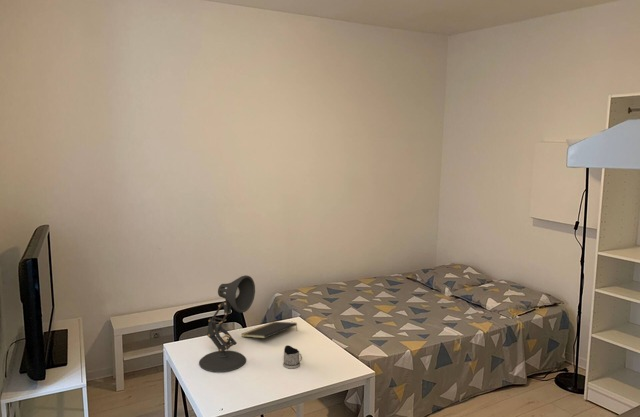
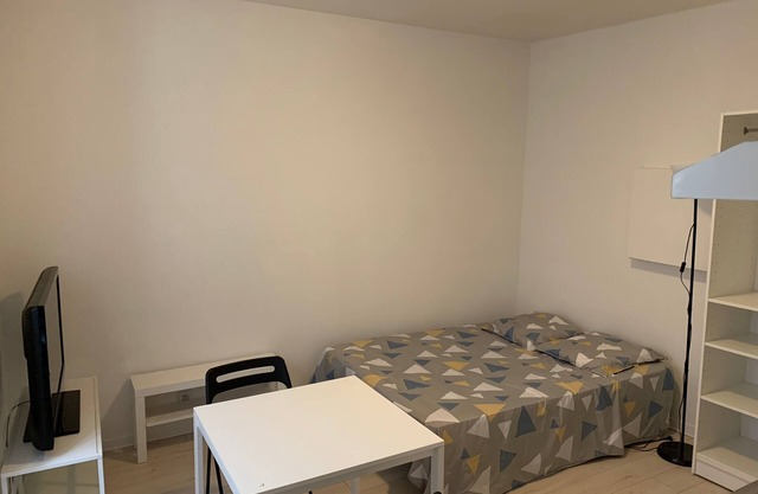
- desk lamp (224, 317)
- notepad (269, 329)
- tea glass holder (293, 357)
